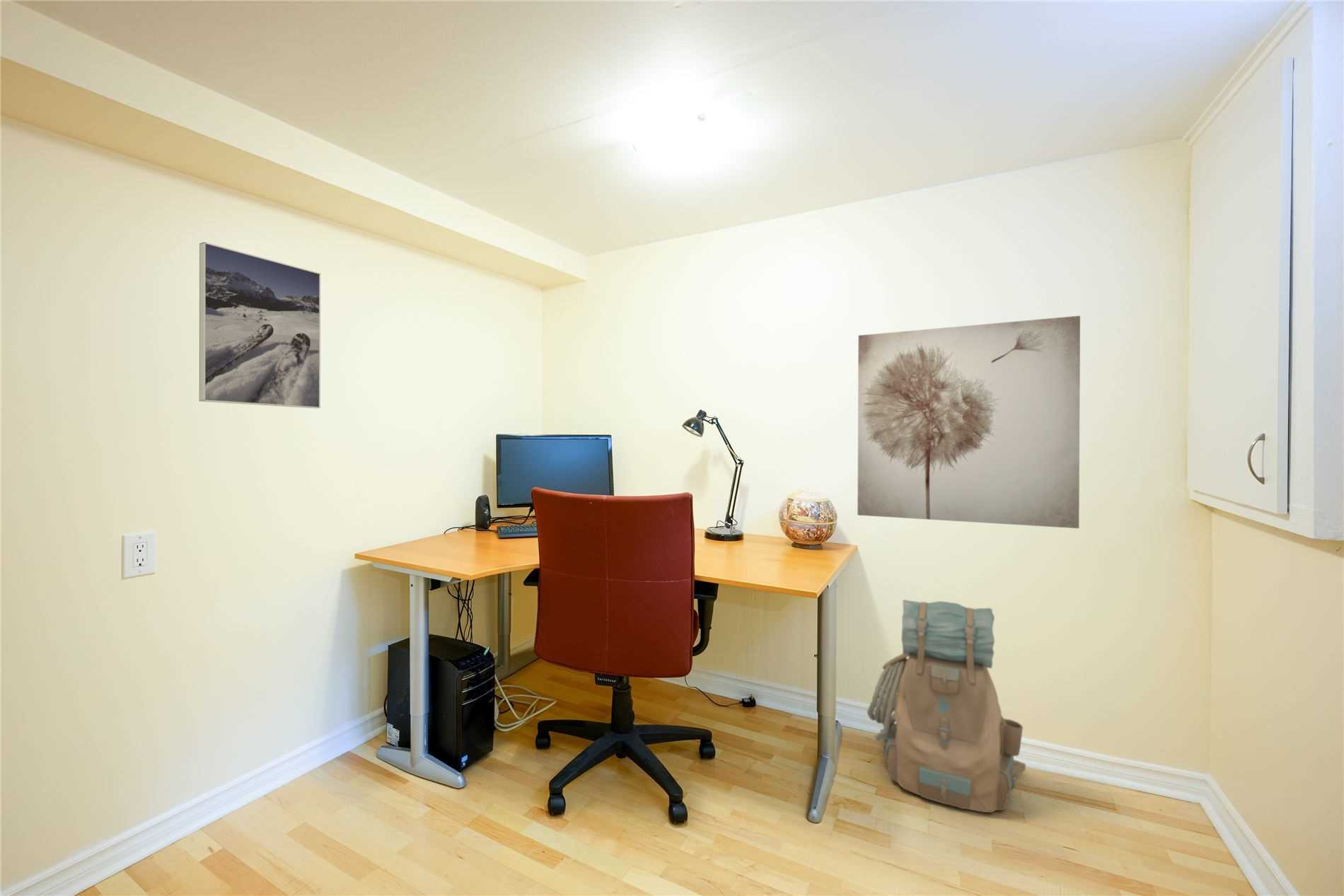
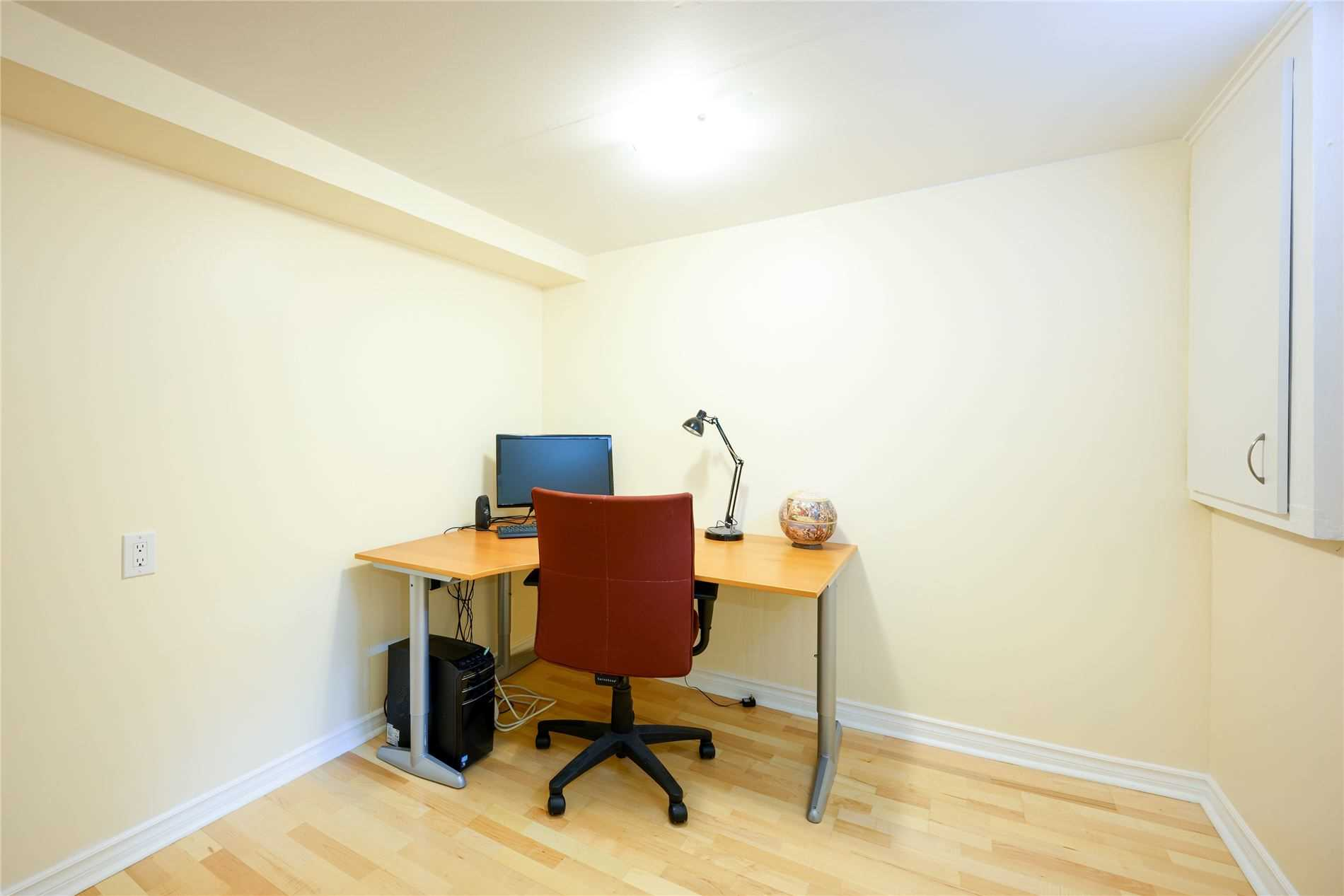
- wall art (959, 424)
- backpack (945, 687)
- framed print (265, 332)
